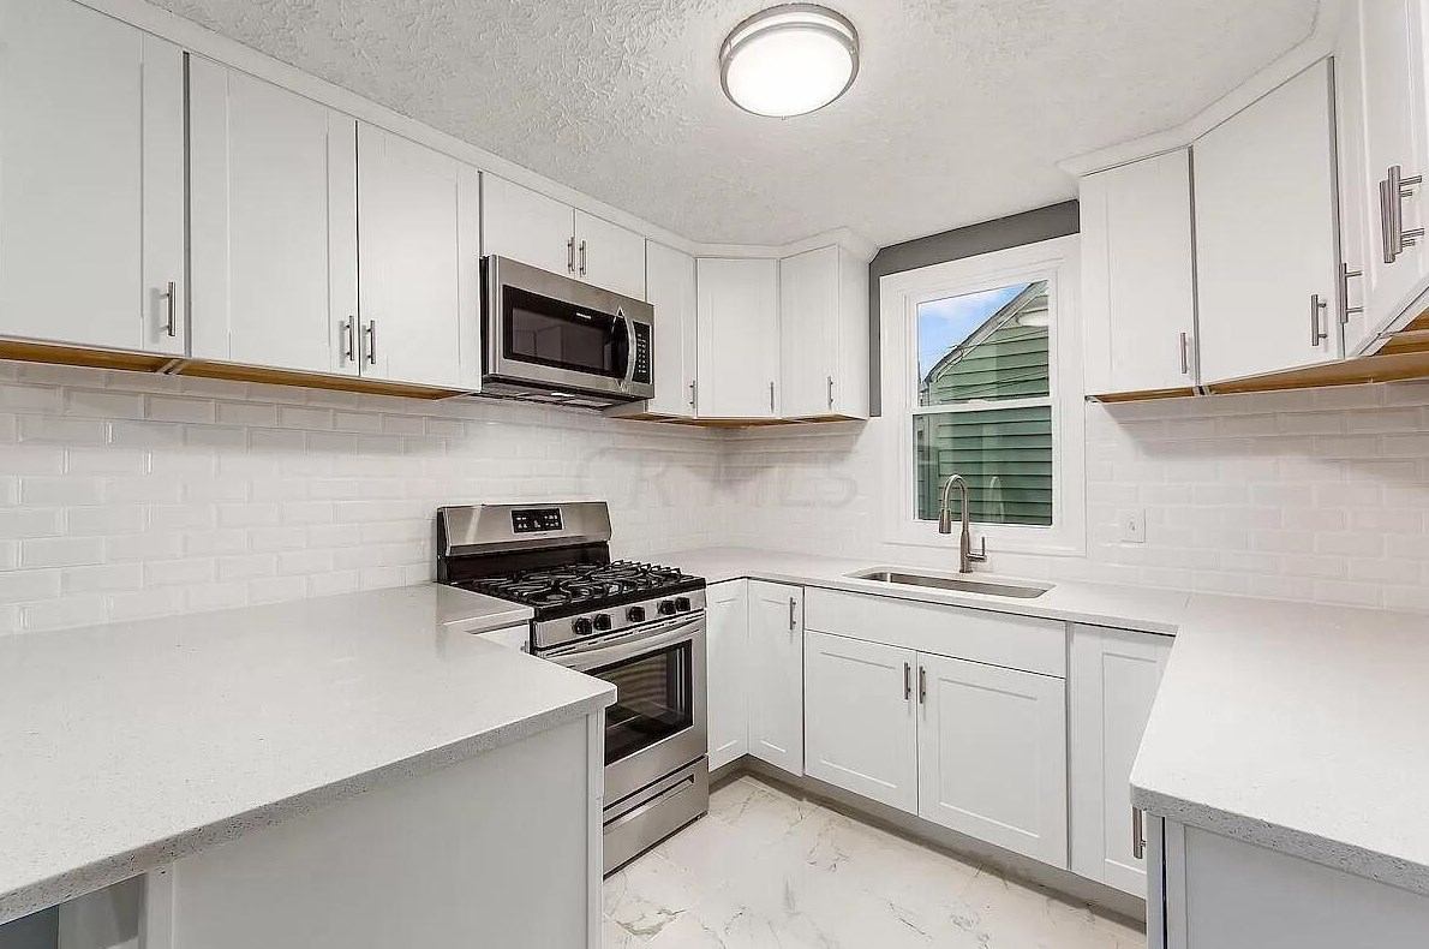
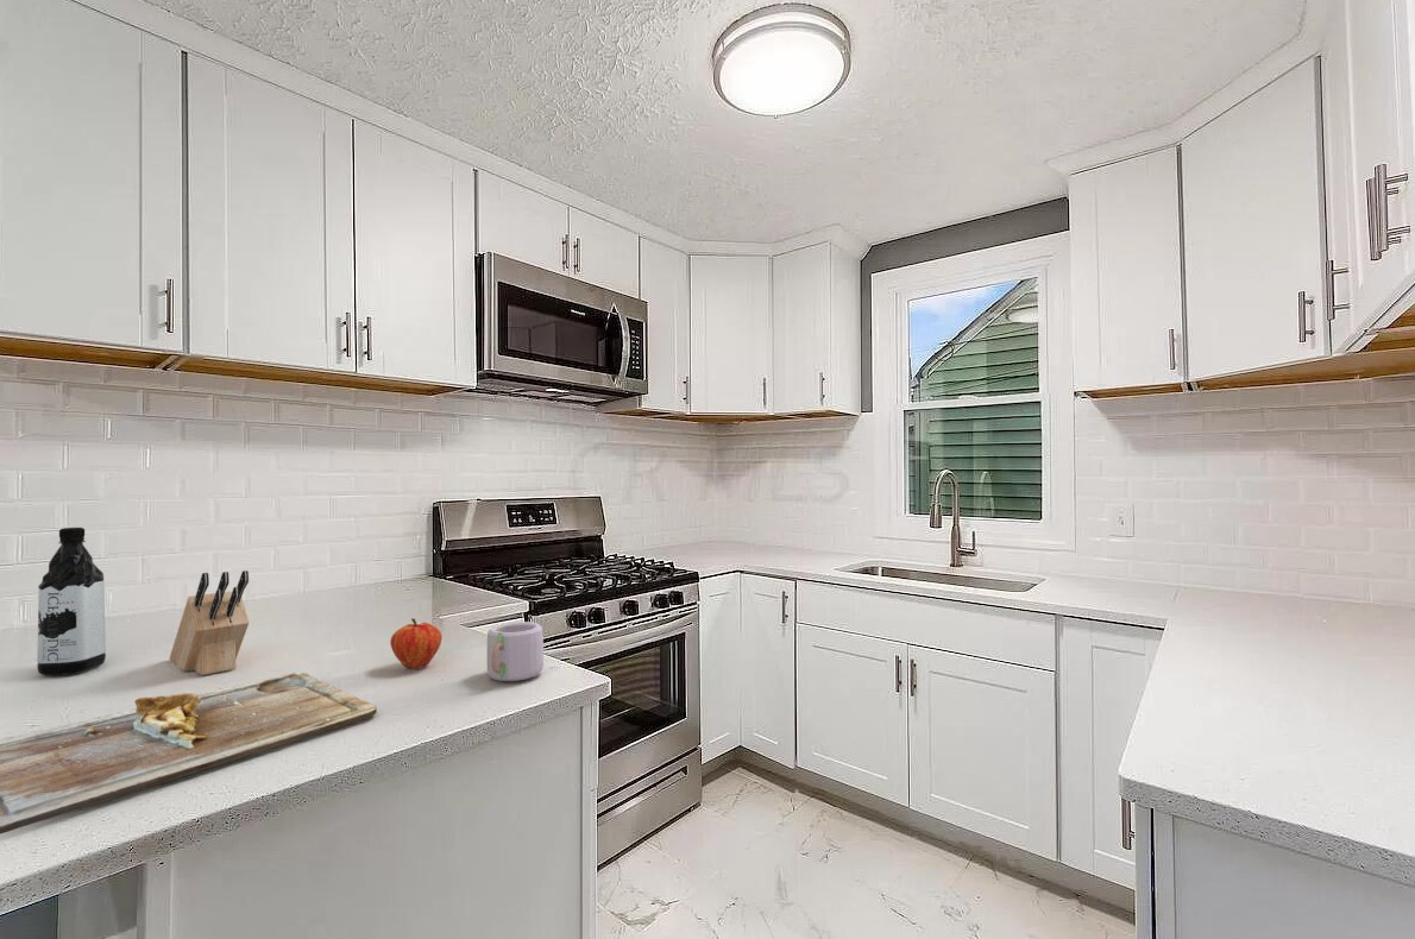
+ cutting board (182, 719)
+ water bottle (71, 598)
+ mug (515, 651)
+ knife block (210, 617)
+ fruit (416, 642)
